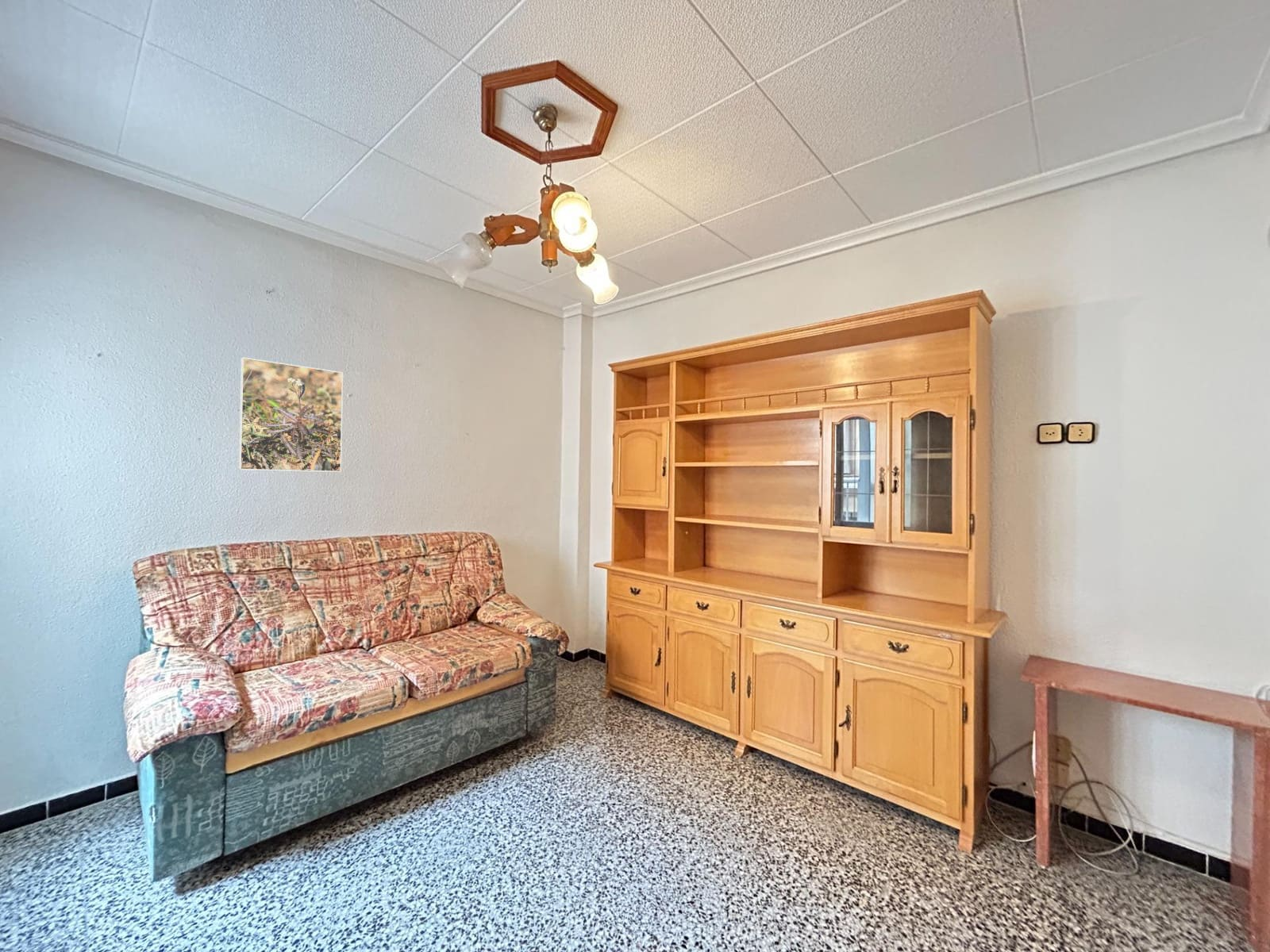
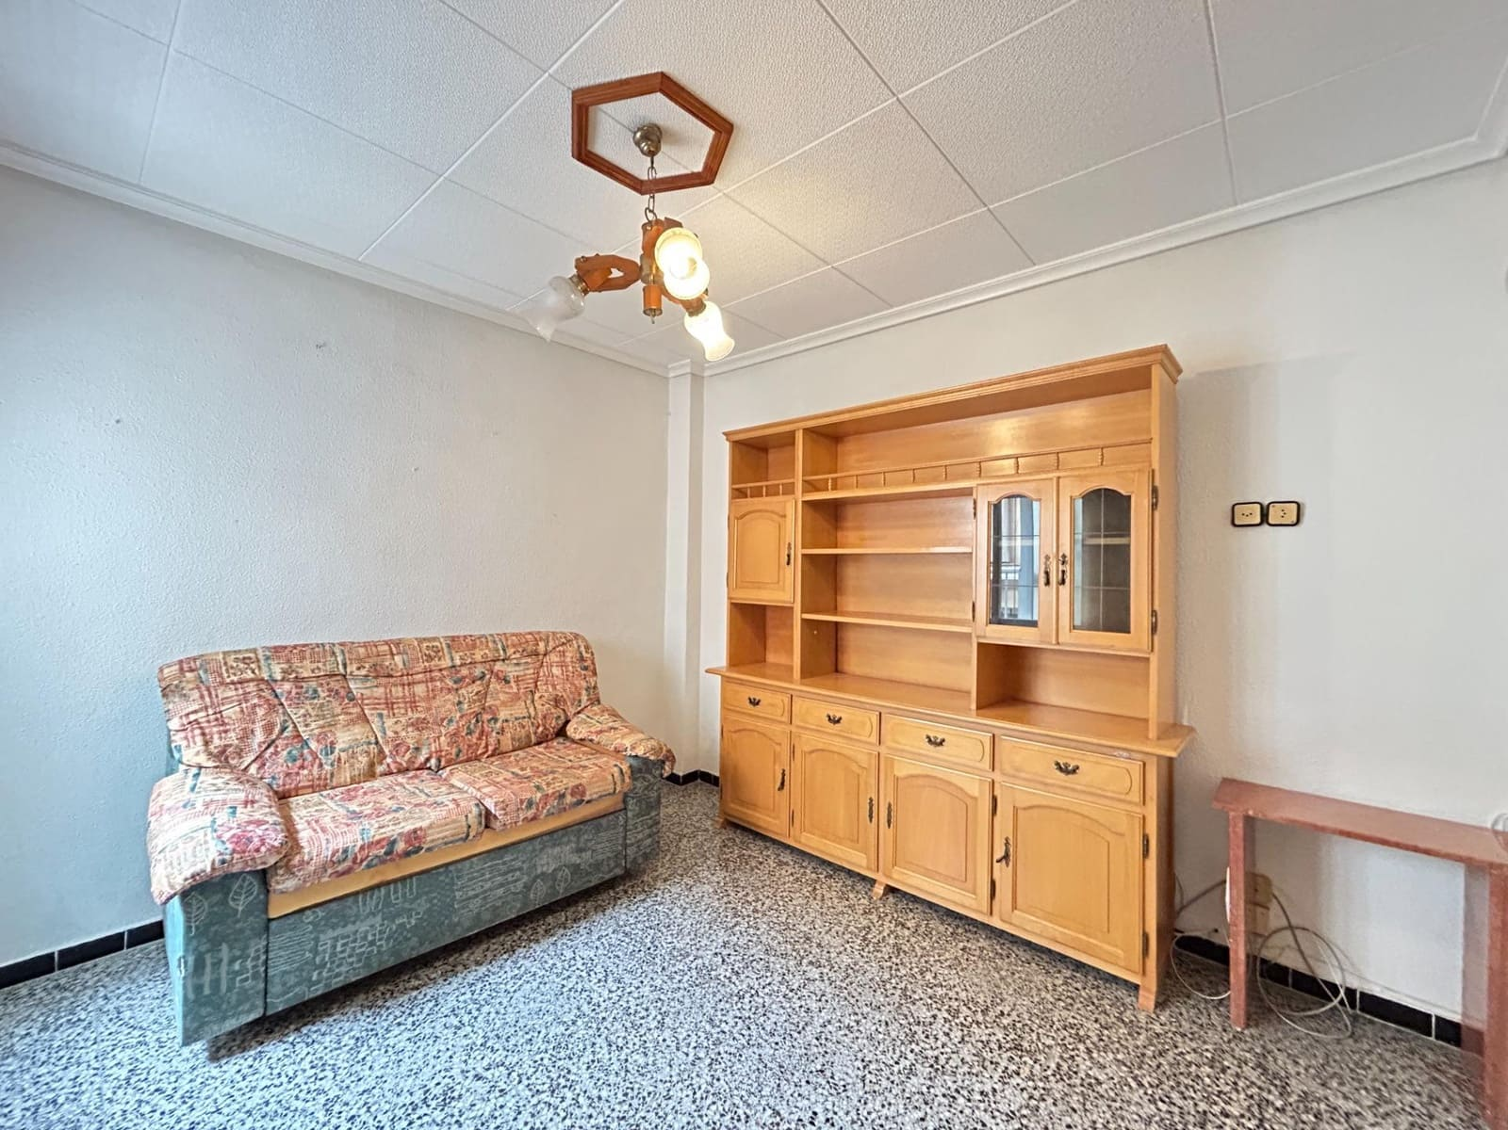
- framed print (294, 418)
